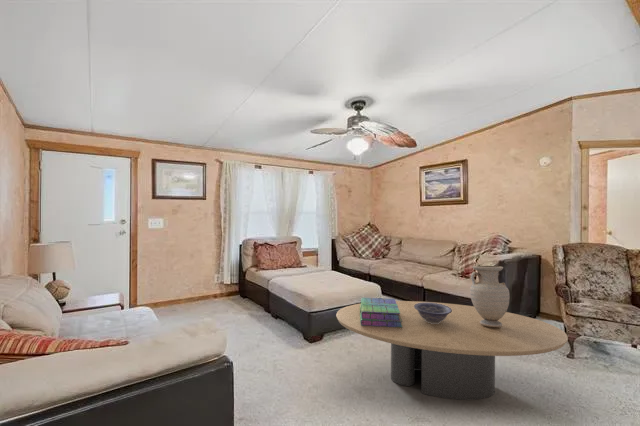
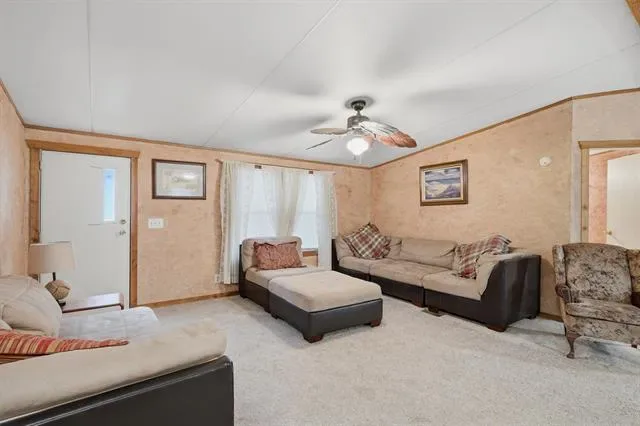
- vase (490, 296)
- stack of books (379, 310)
- coffee table (440, 351)
- decorative bowl (432, 314)
